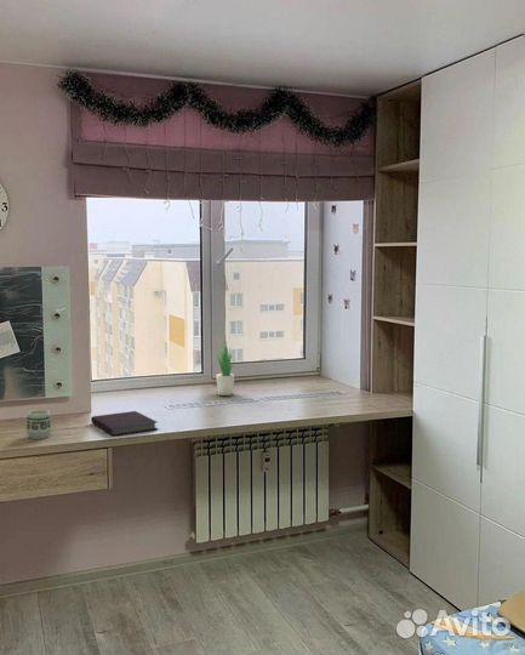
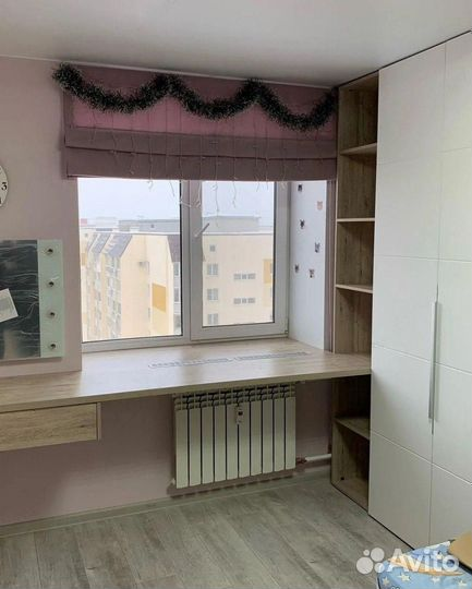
- cup (39, 425)
- notebook (124, 422)
- potted plant (226, 366)
